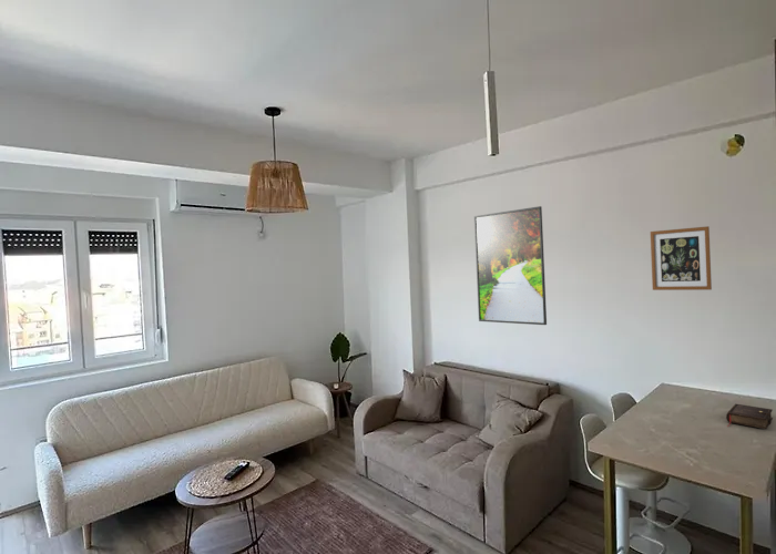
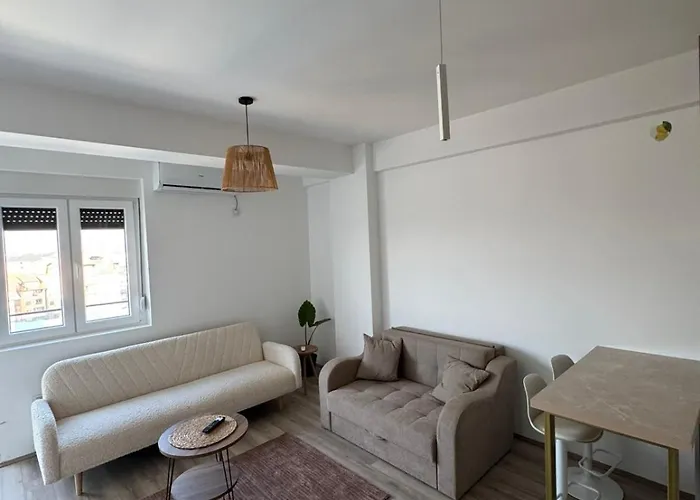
- wall art (680, 259)
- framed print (508, 267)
- book (748, 417)
